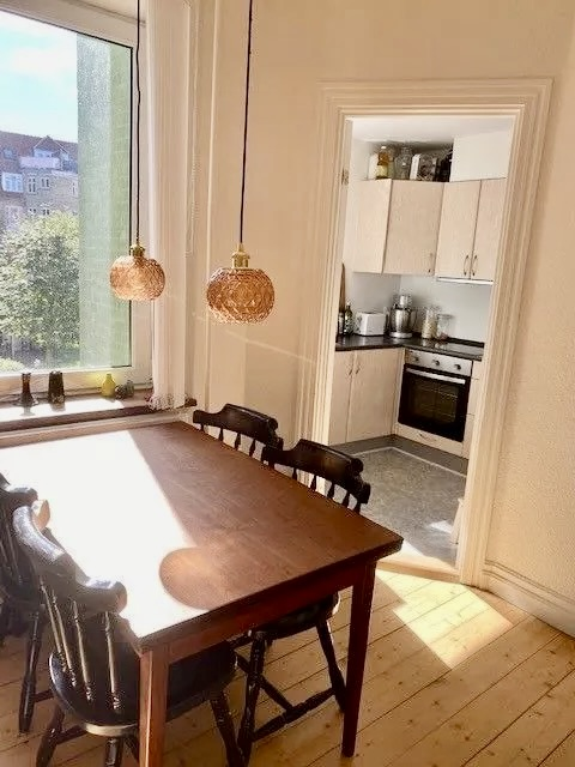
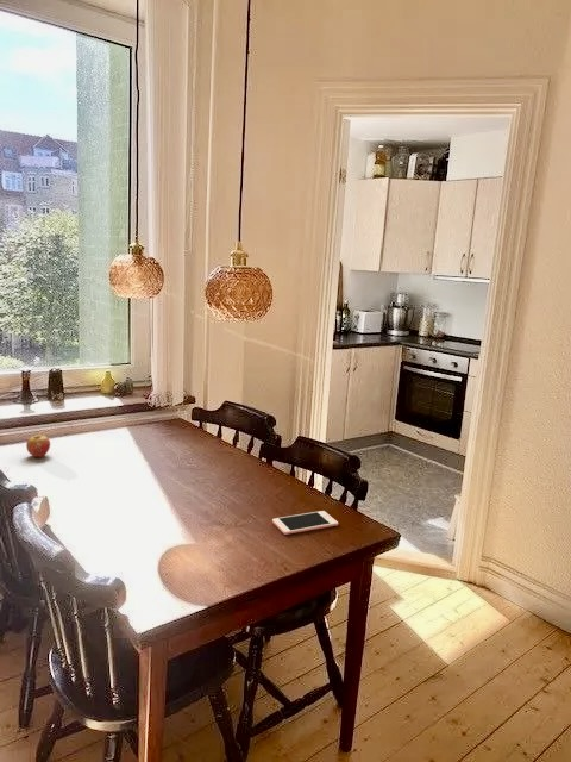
+ cell phone (305, 521)
+ fruit (38, 445)
